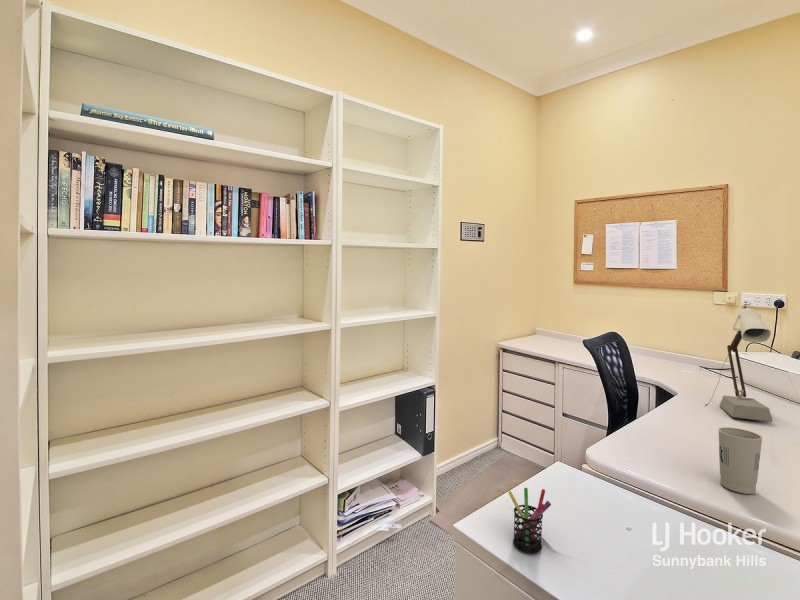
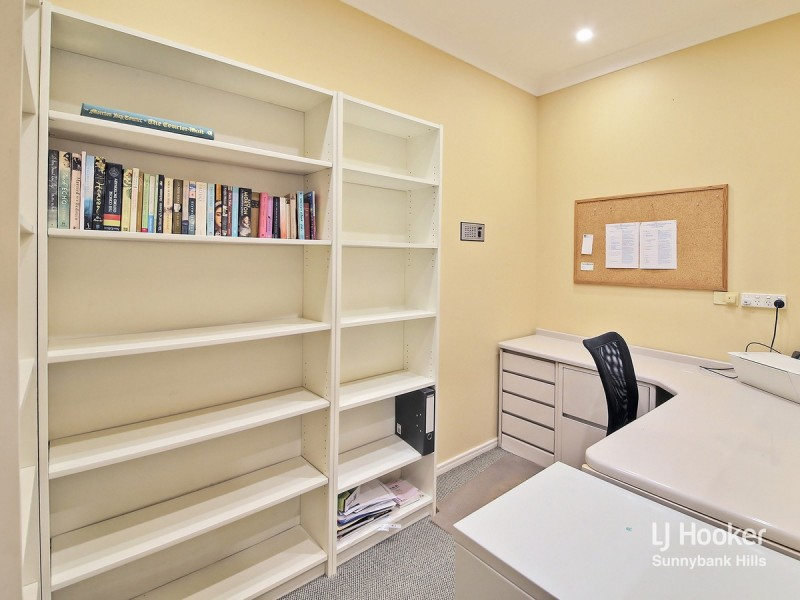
- pen holder (529, 514)
- desk lamp (736, 357)
- cup (738, 460)
